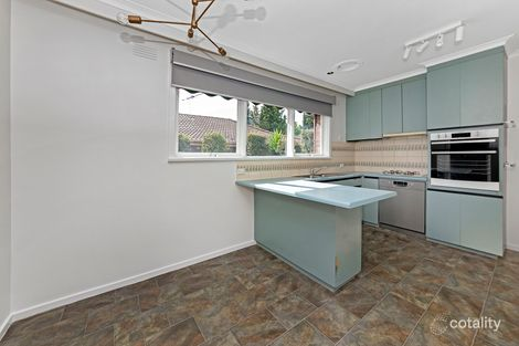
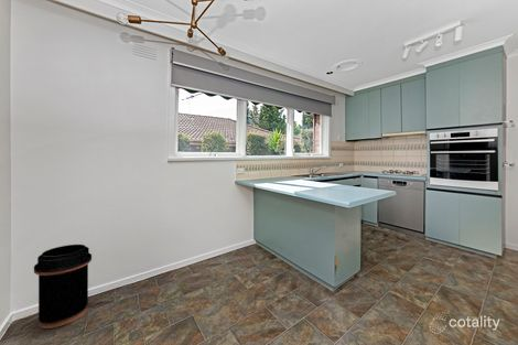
+ trash can (64, 282)
